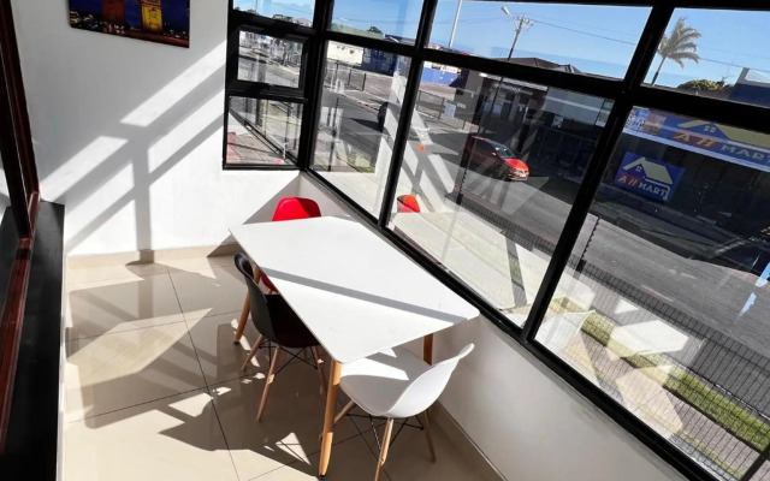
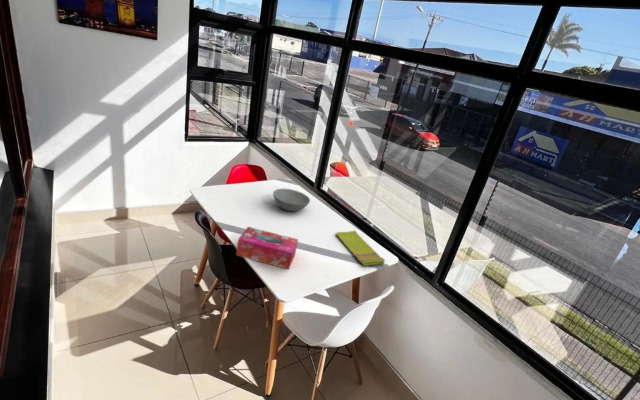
+ dish towel (359, 246)
+ bowl (290, 201)
+ tissue box (267, 247)
